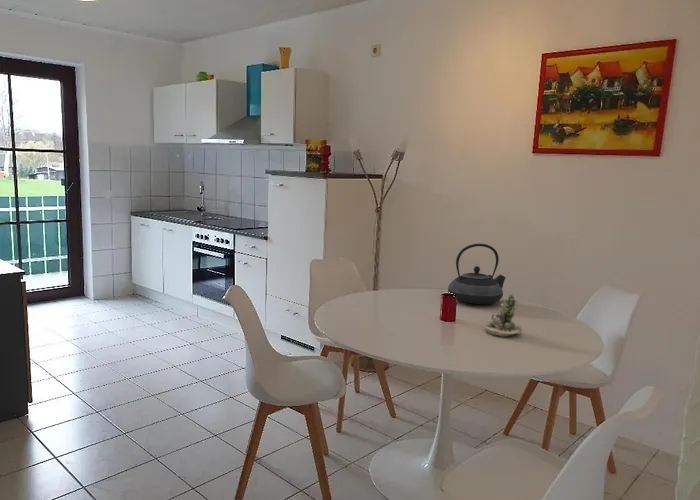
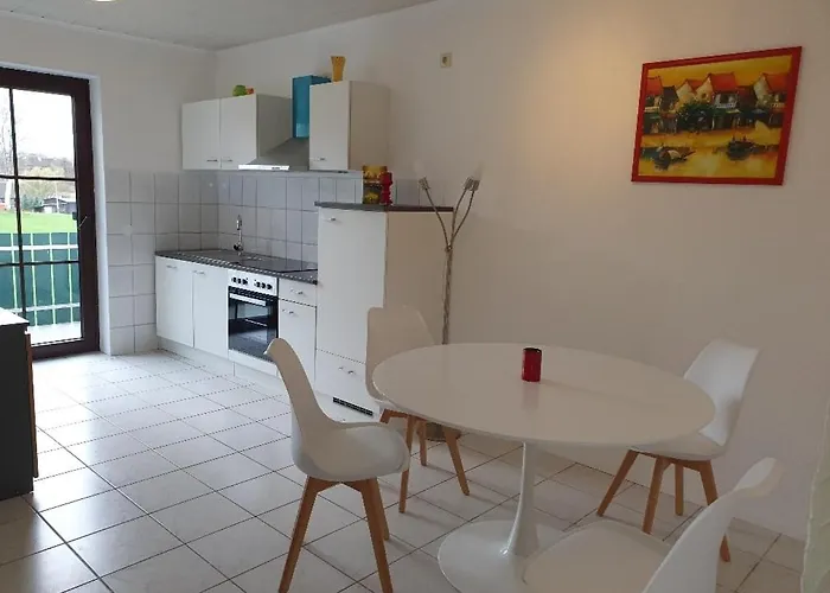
- succulent planter (504, 313)
- teapot (479, 273)
